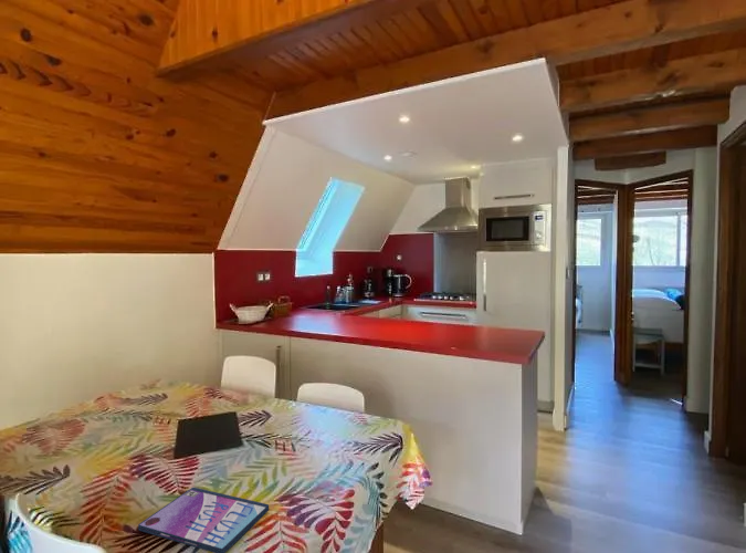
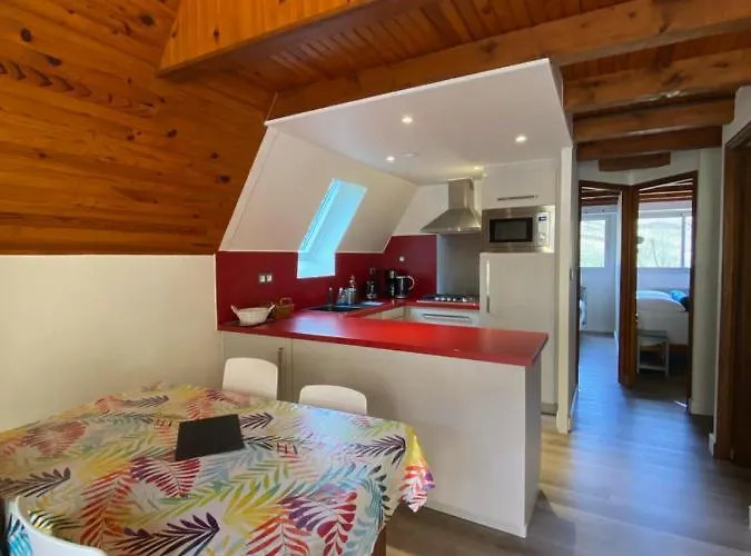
- video game case (206, 517)
